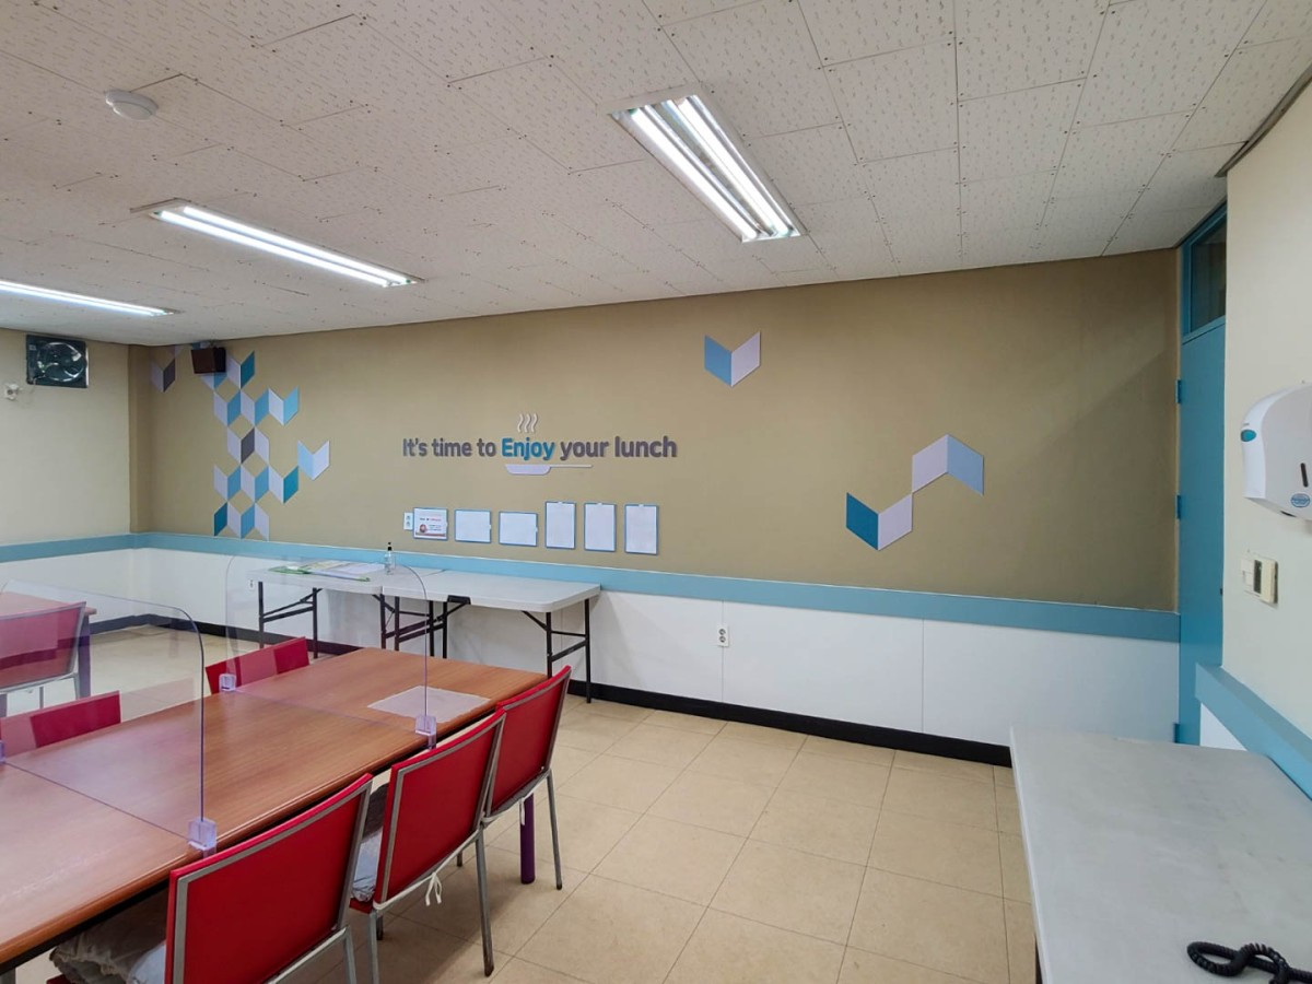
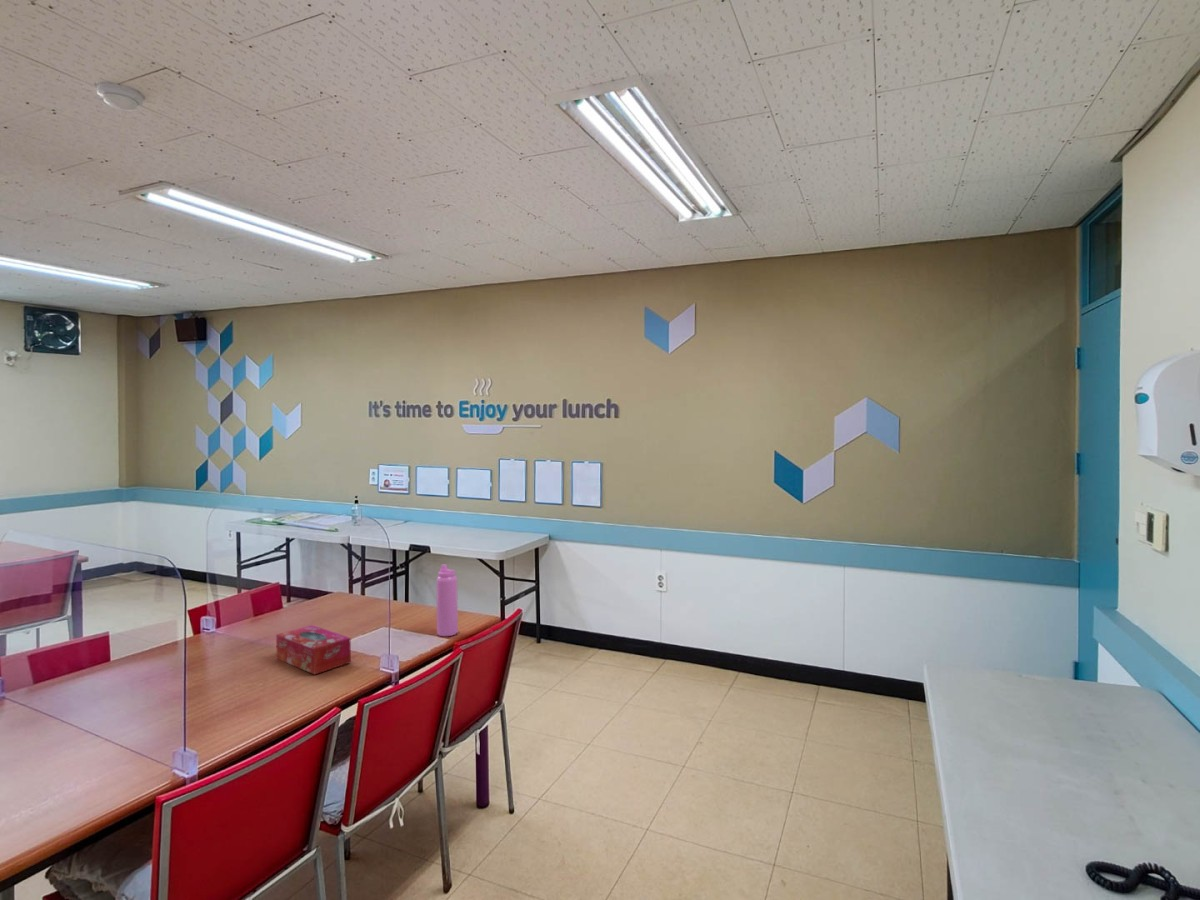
+ water bottle (447, 599)
+ tissue box (313, 648)
